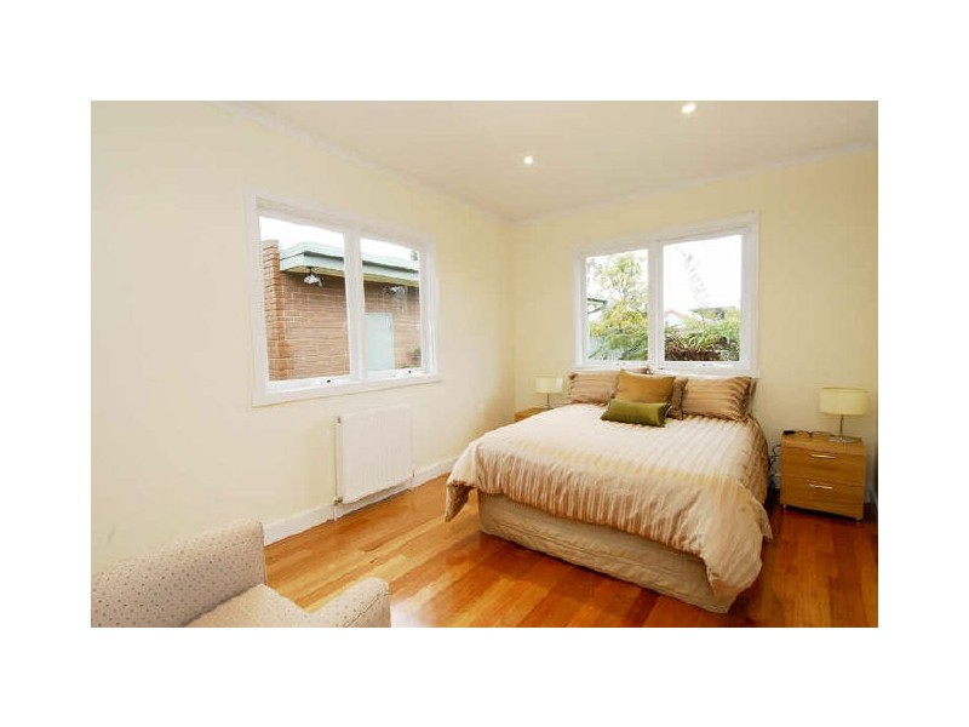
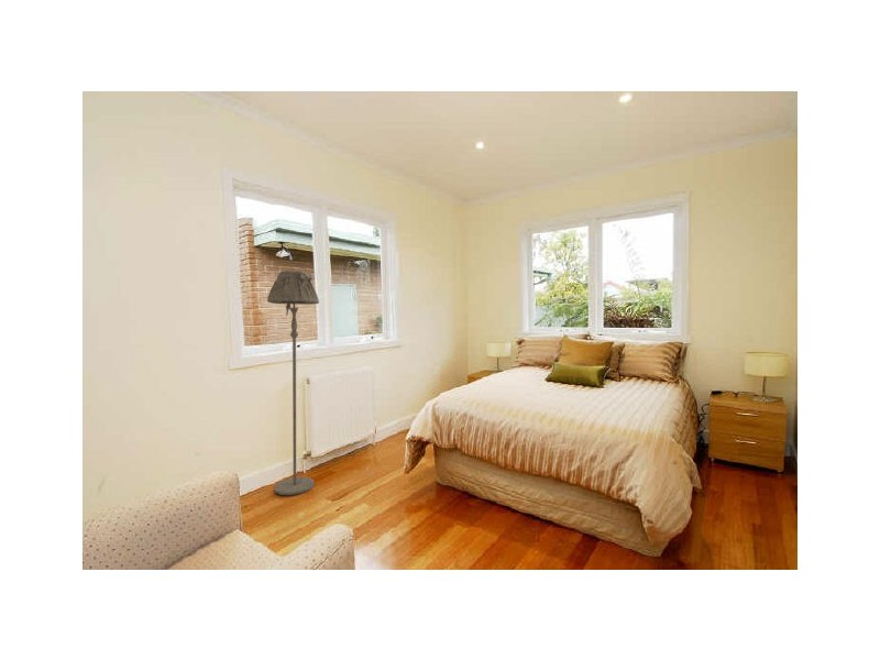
+ floor lamp (294, 380)
